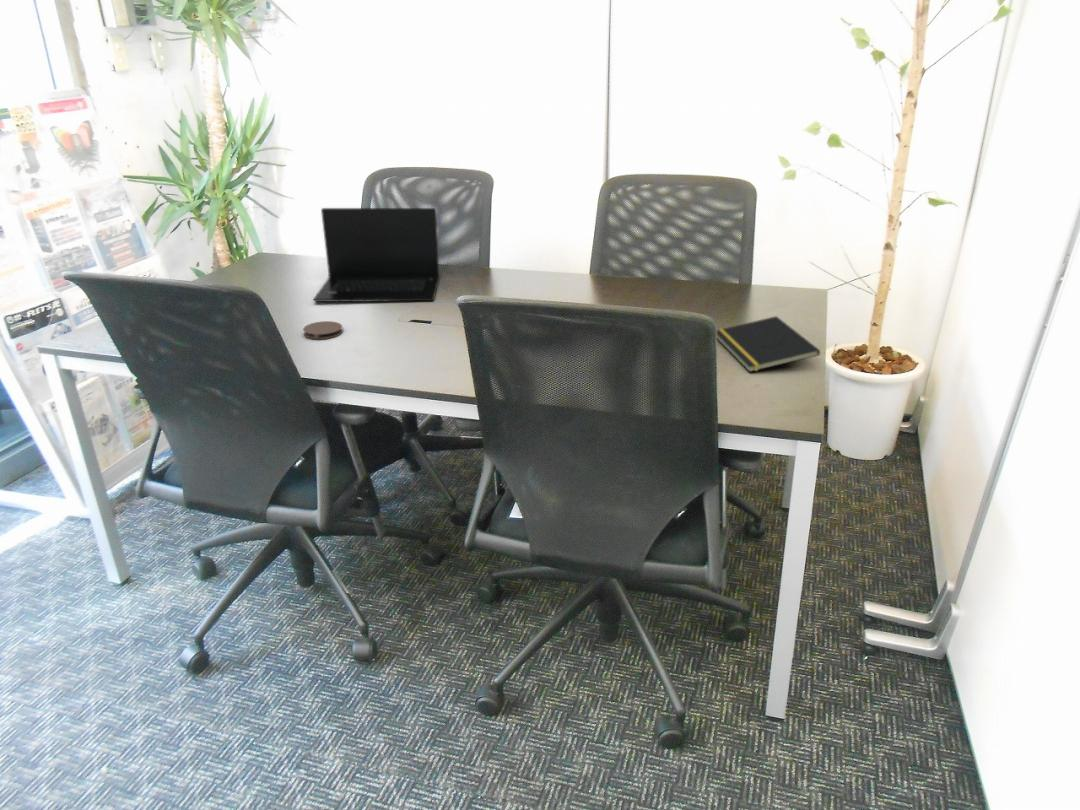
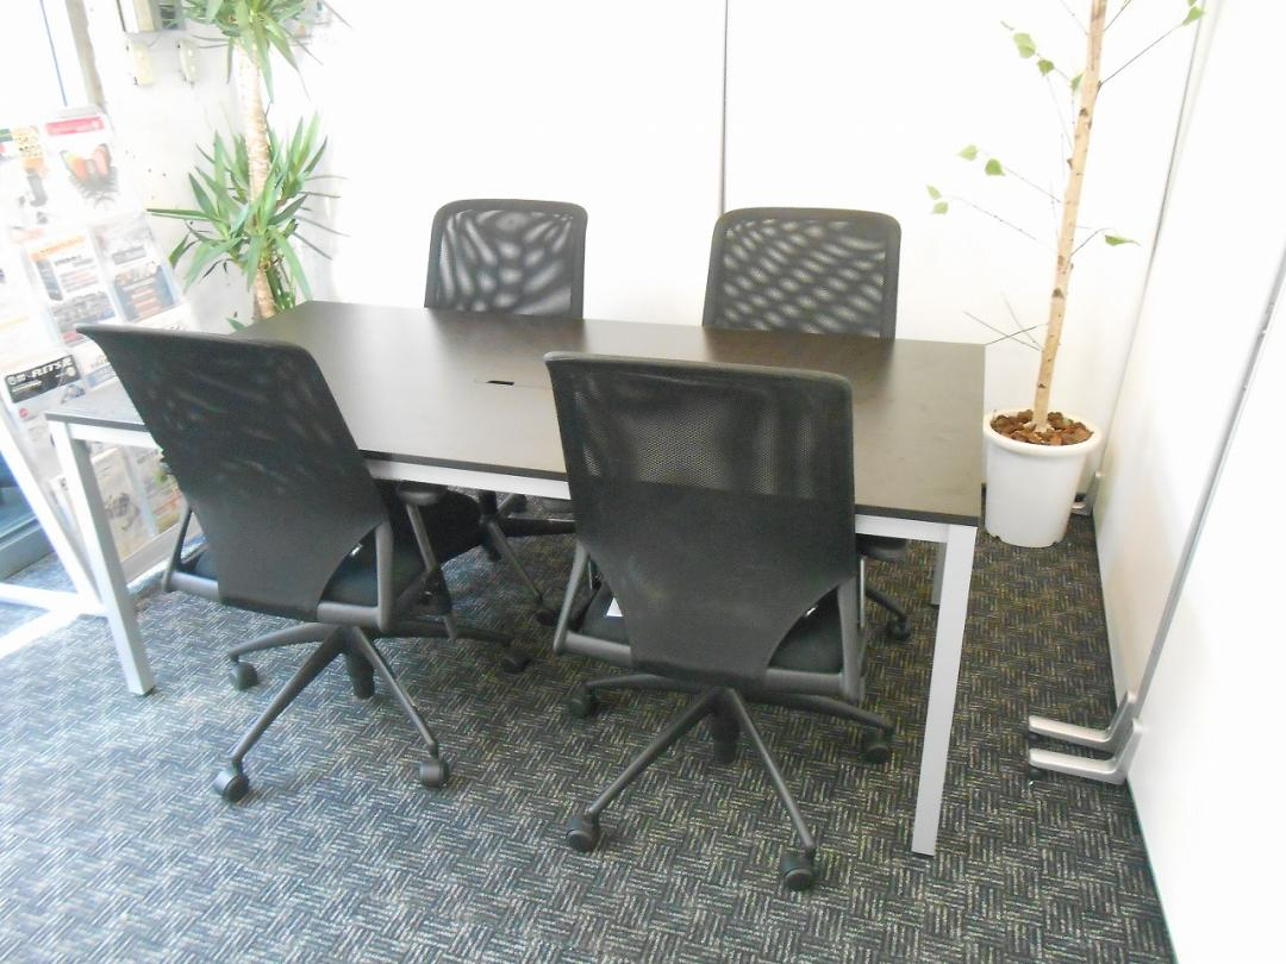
- coaster (323, 330)
- notepad (763, 342)
- laptop (376, 254)
